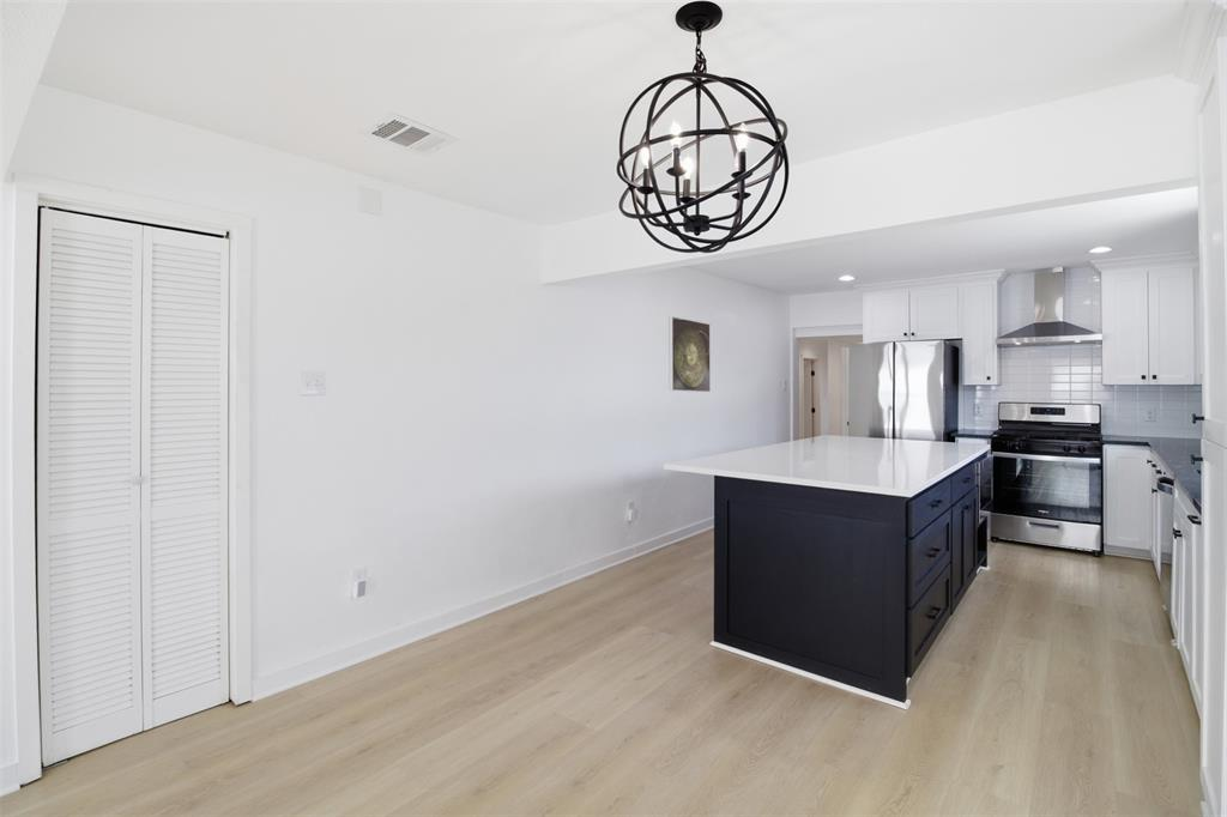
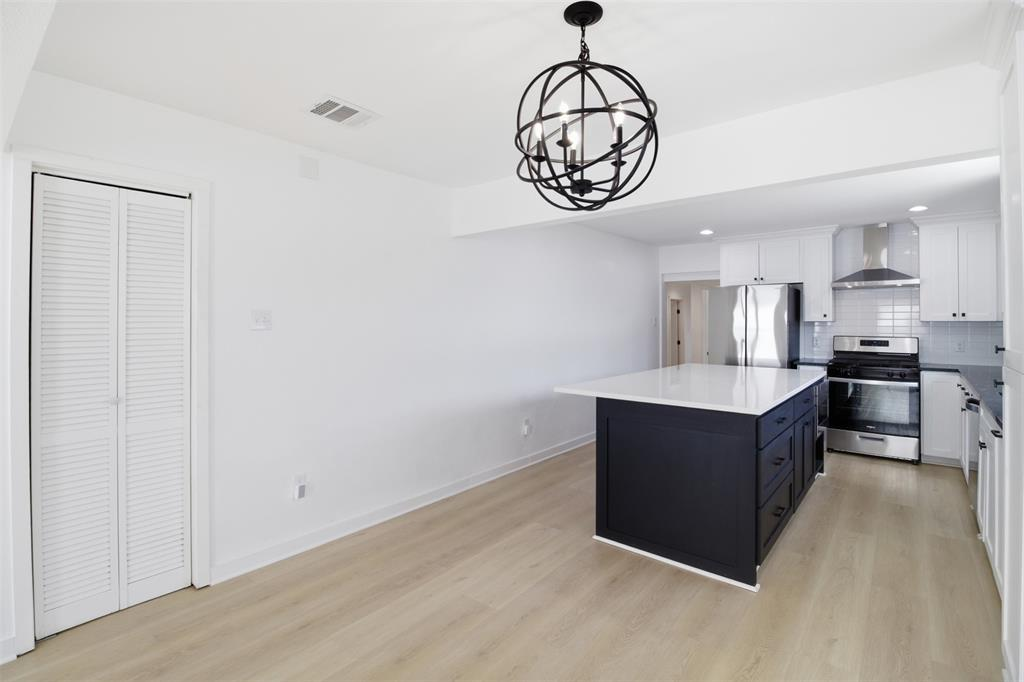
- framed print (690, 356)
